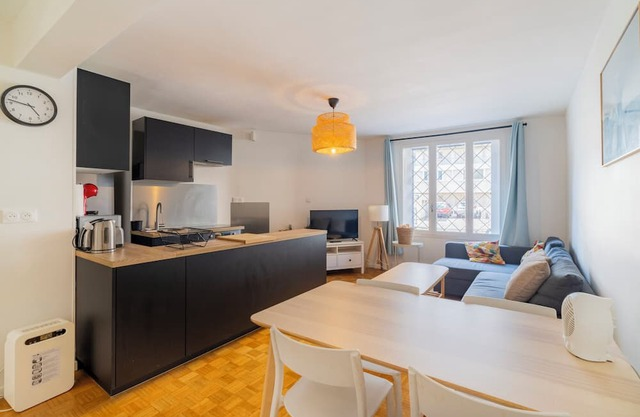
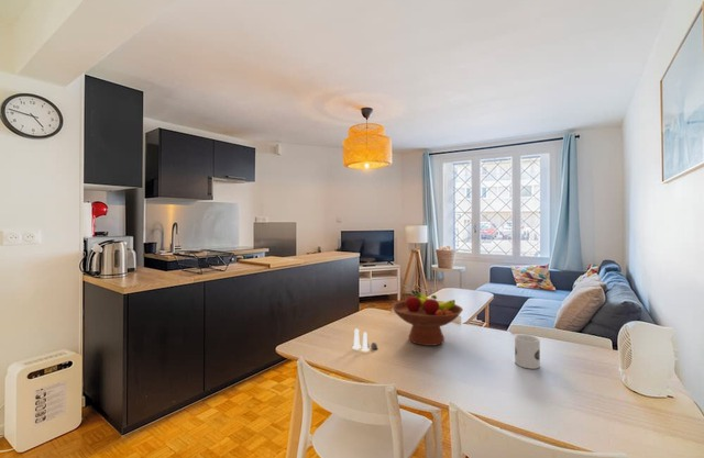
+ mug (528, 349)
+ salt and pepper shaker set (363, 337)
+ fruit bowl (426, 316)
